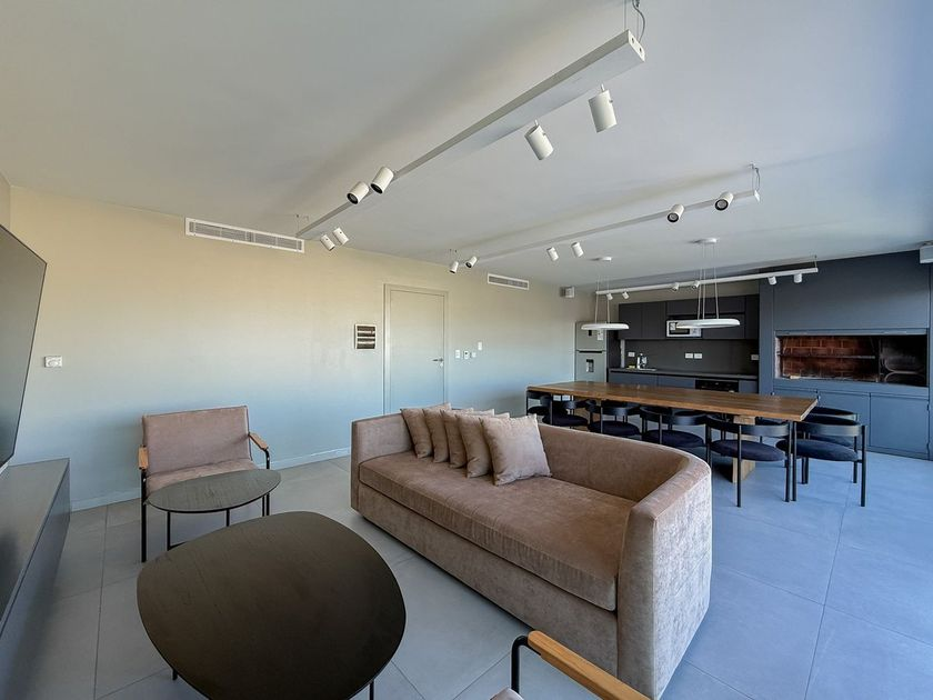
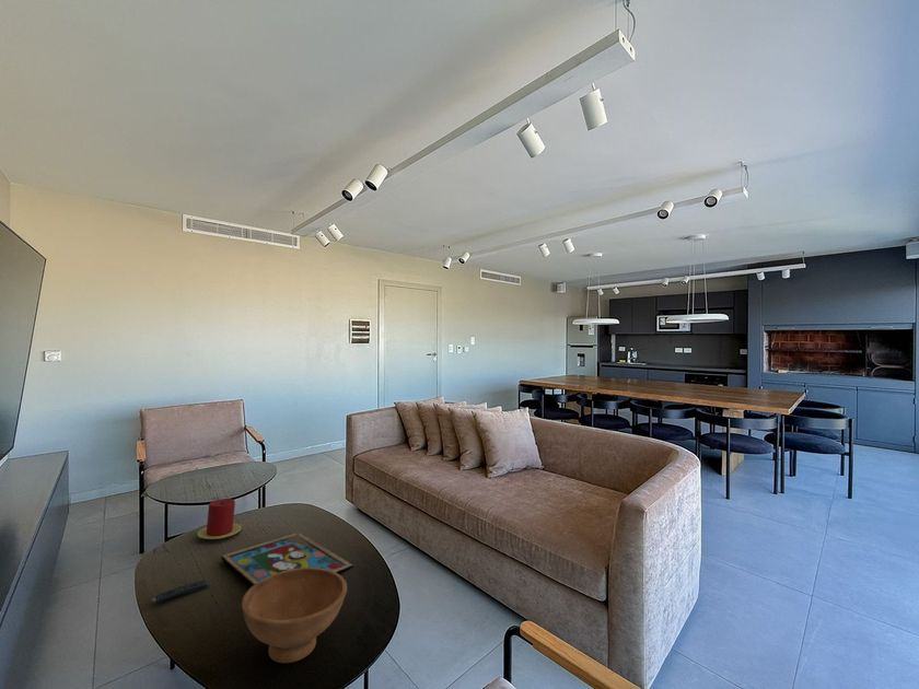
+ bowl (294, 619)
+ remote control (181, 591)
+ candle (220, 517)
+ framed painting (287, 561)
